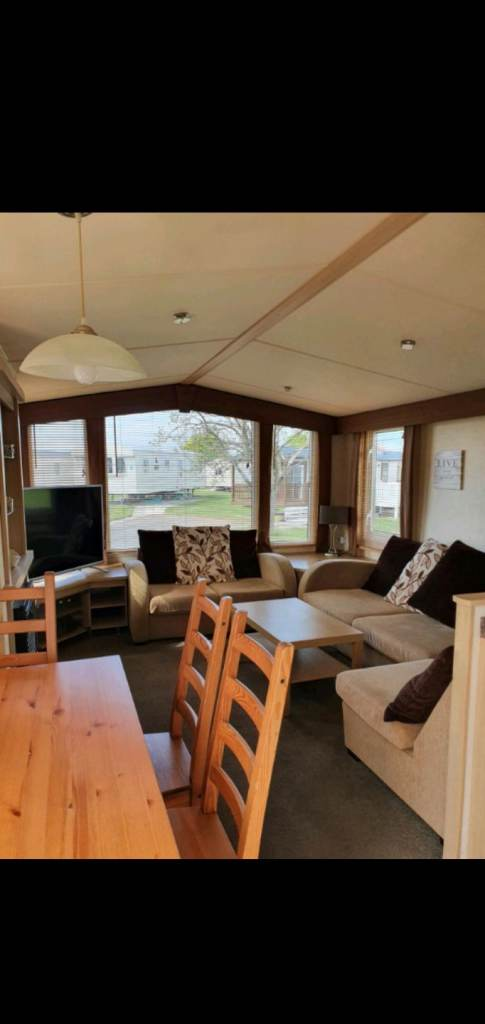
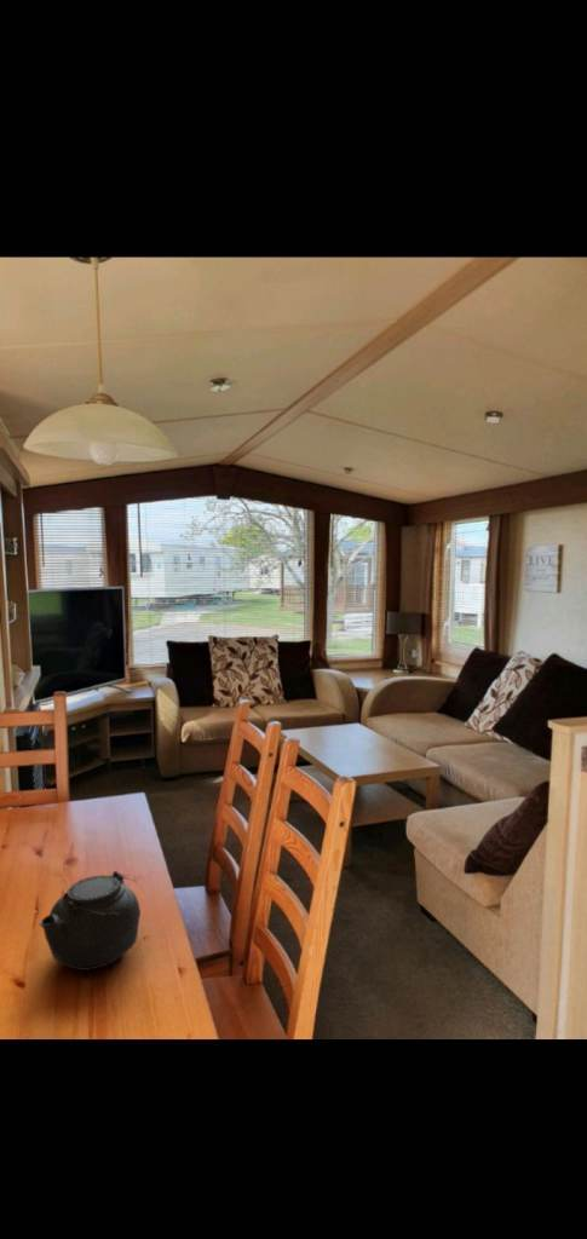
+ teapot (87, 924)
